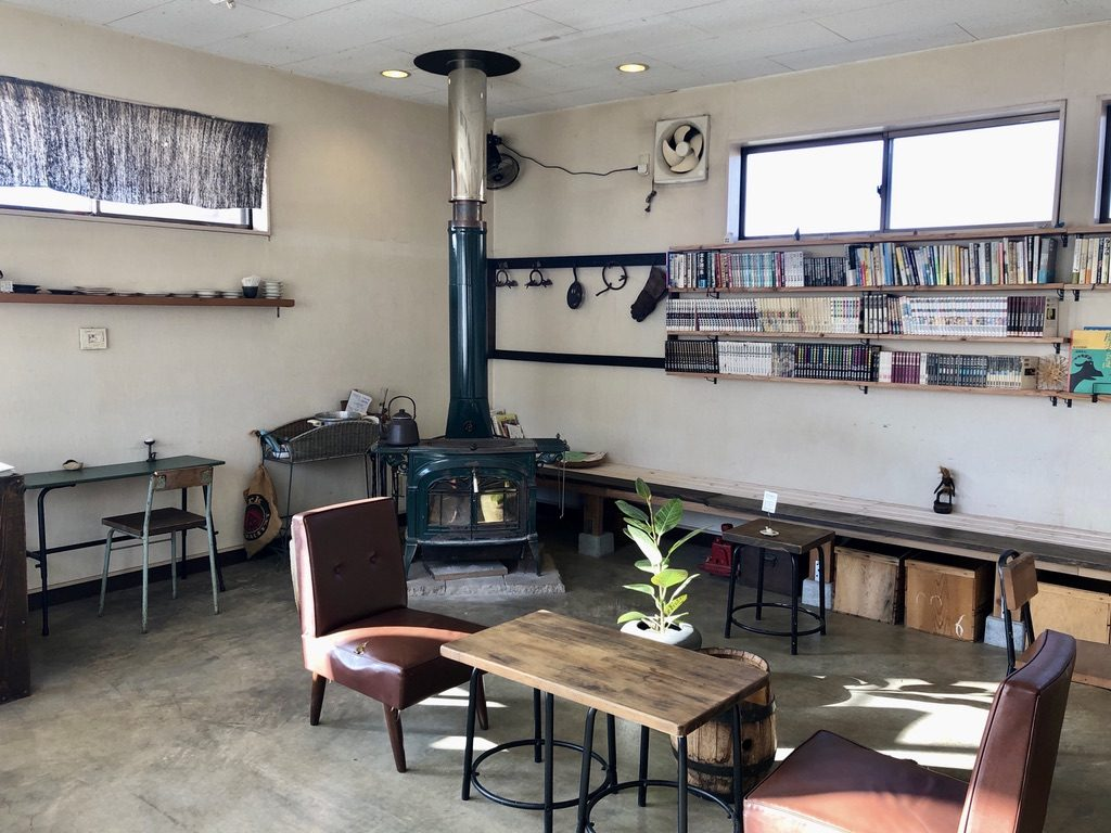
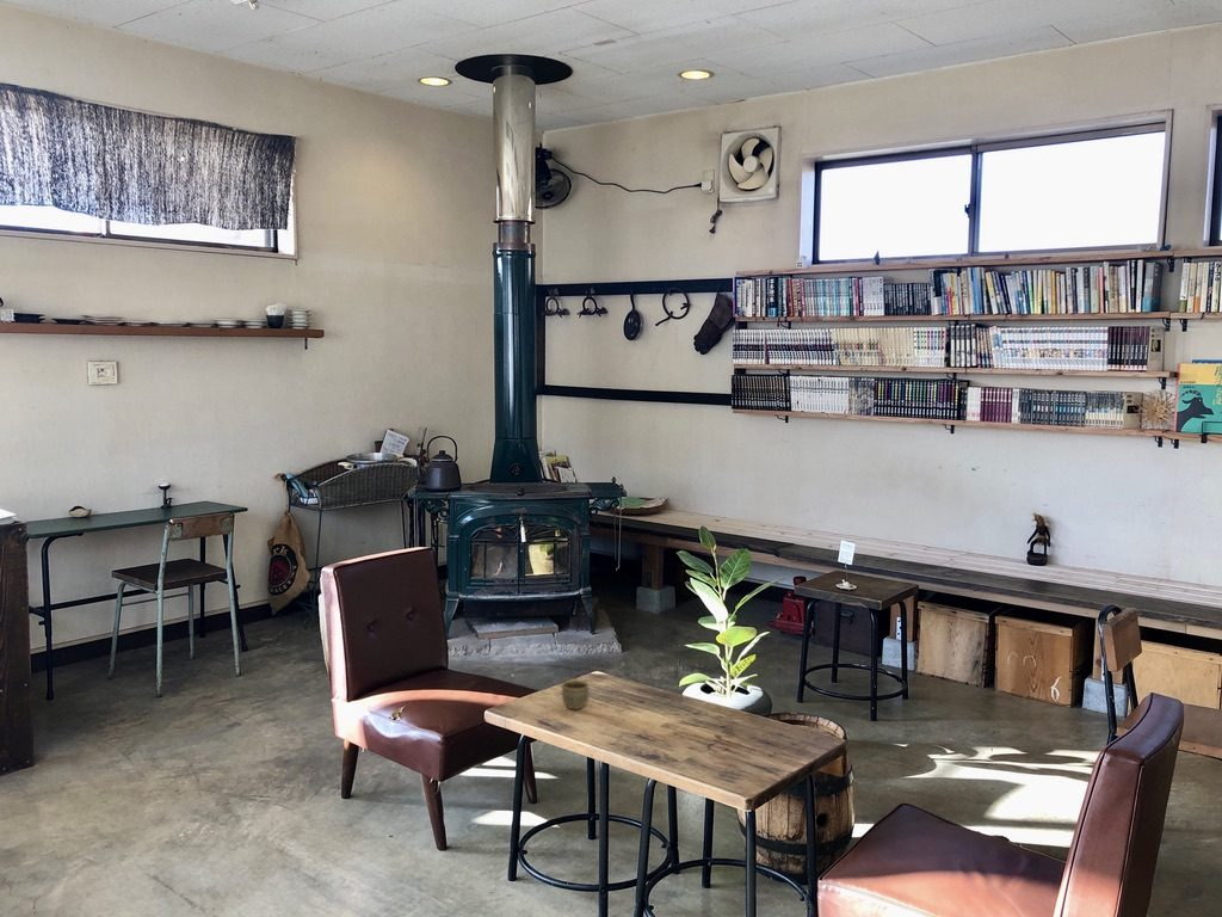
+ cup (578, 694)
